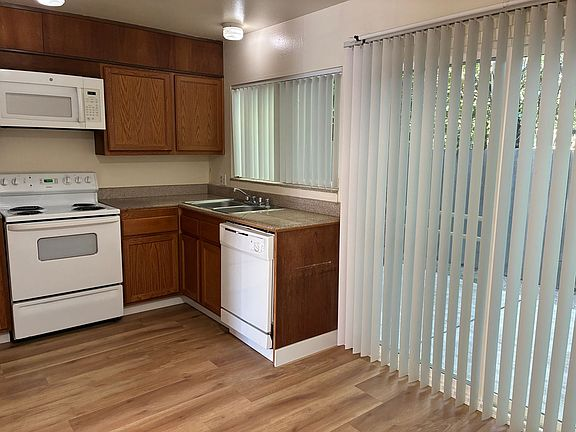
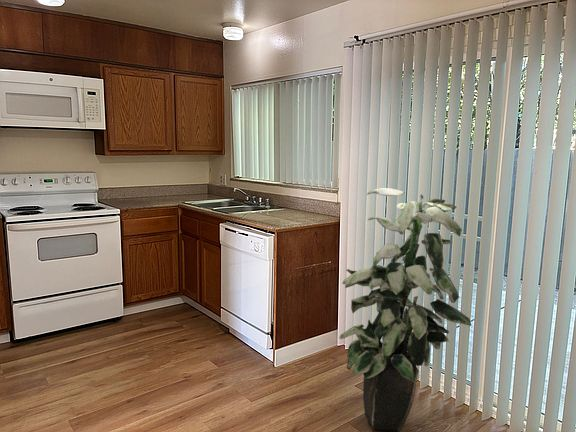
+ indoor plant (396, 307)
